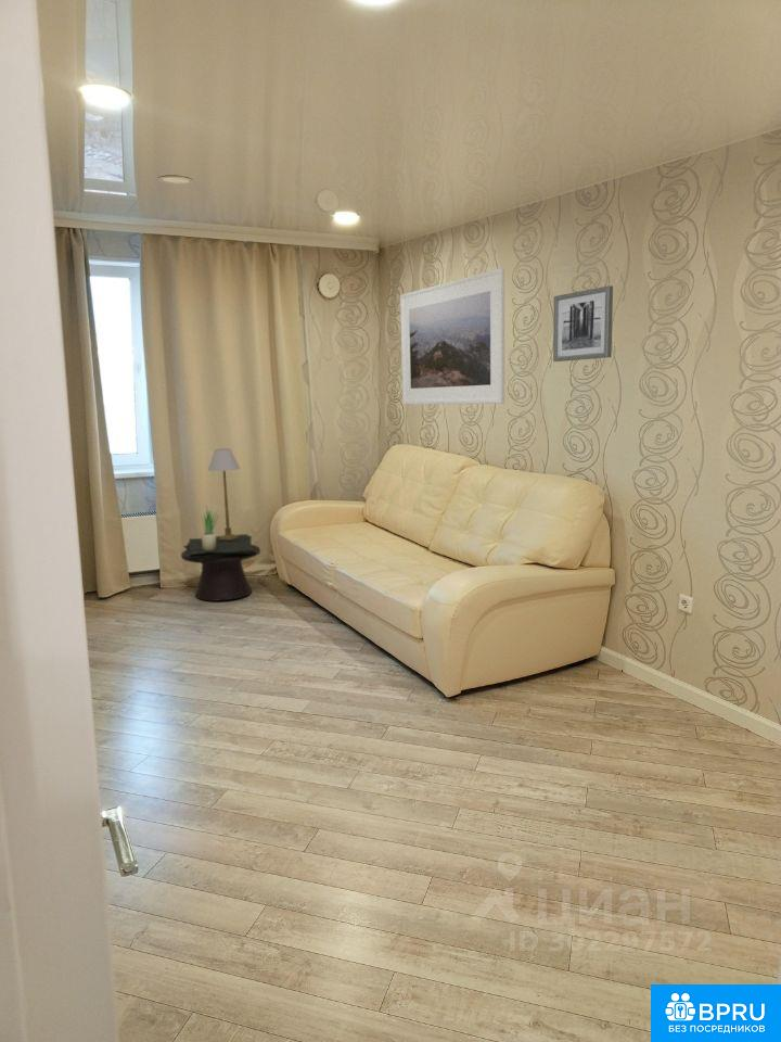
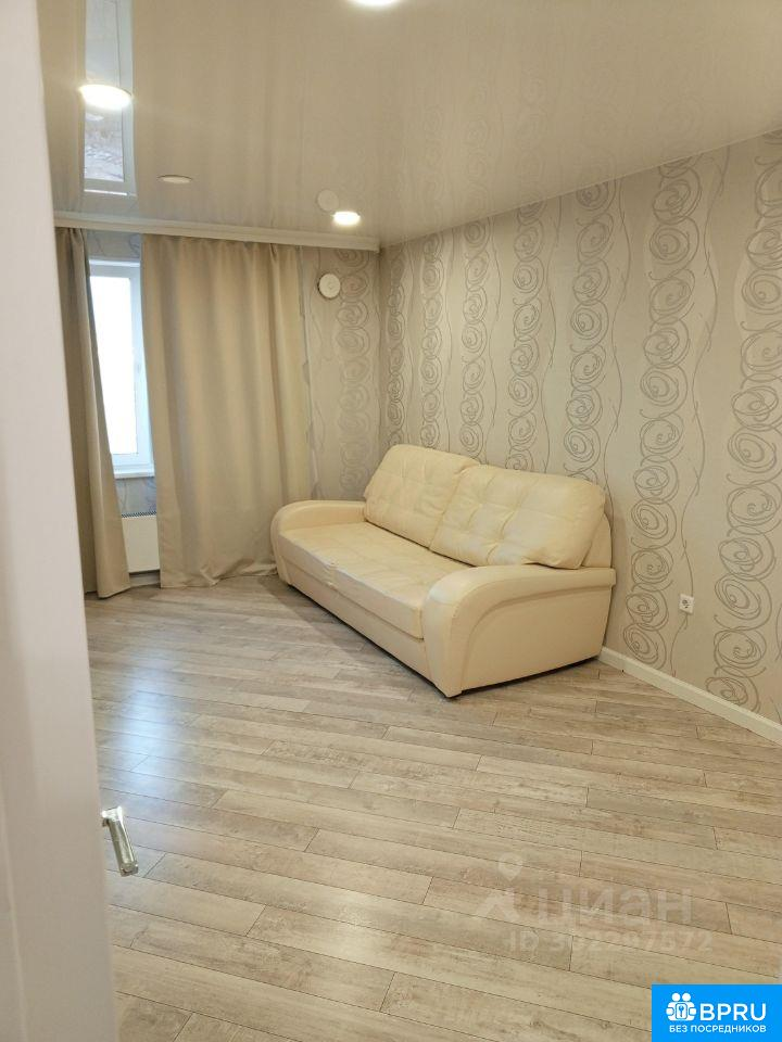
- table lamp (226, 498)
- potted plant (208, 531)
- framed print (447, 344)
- wall art (581, 326)
- side table (221, 568)
